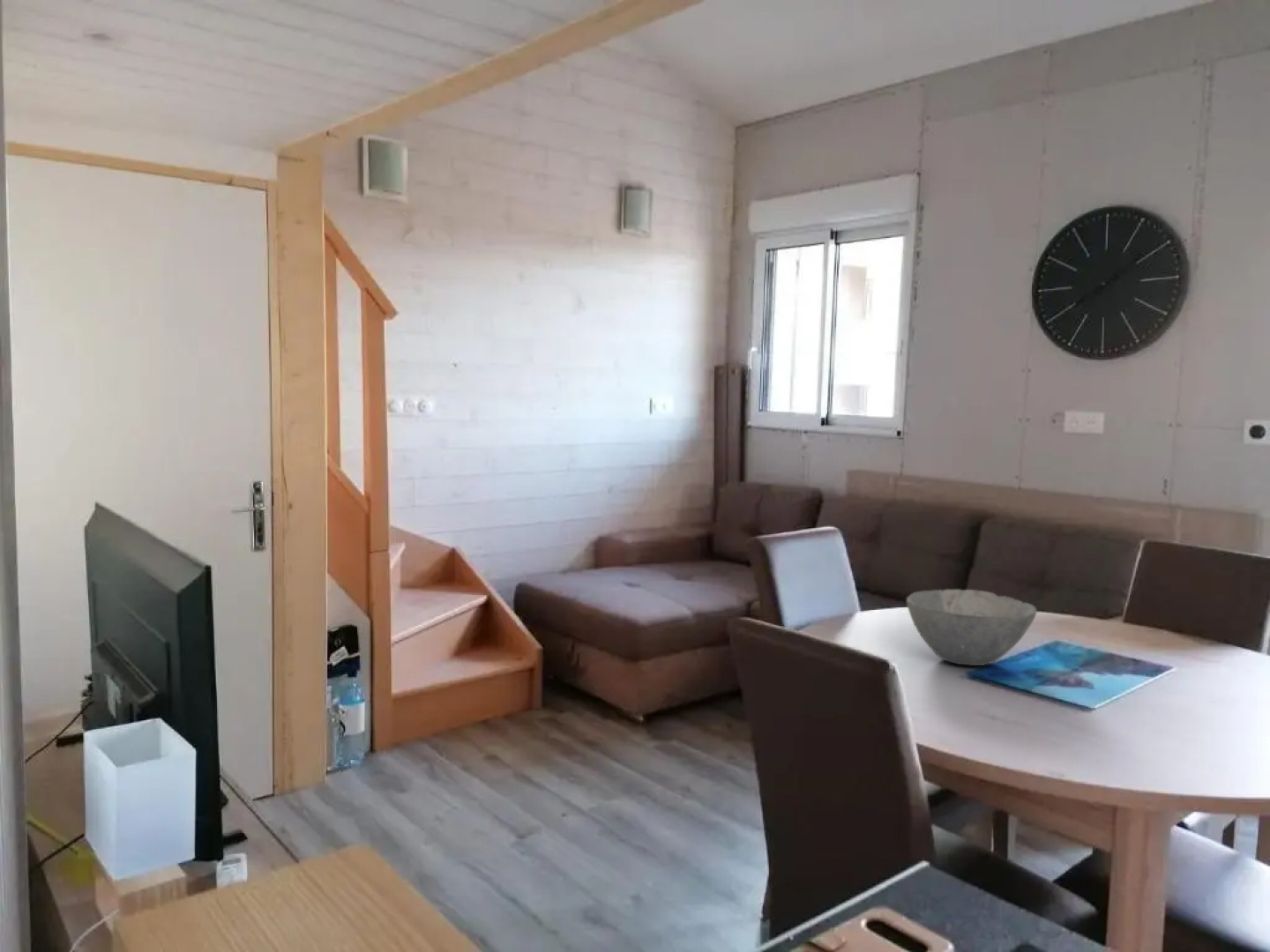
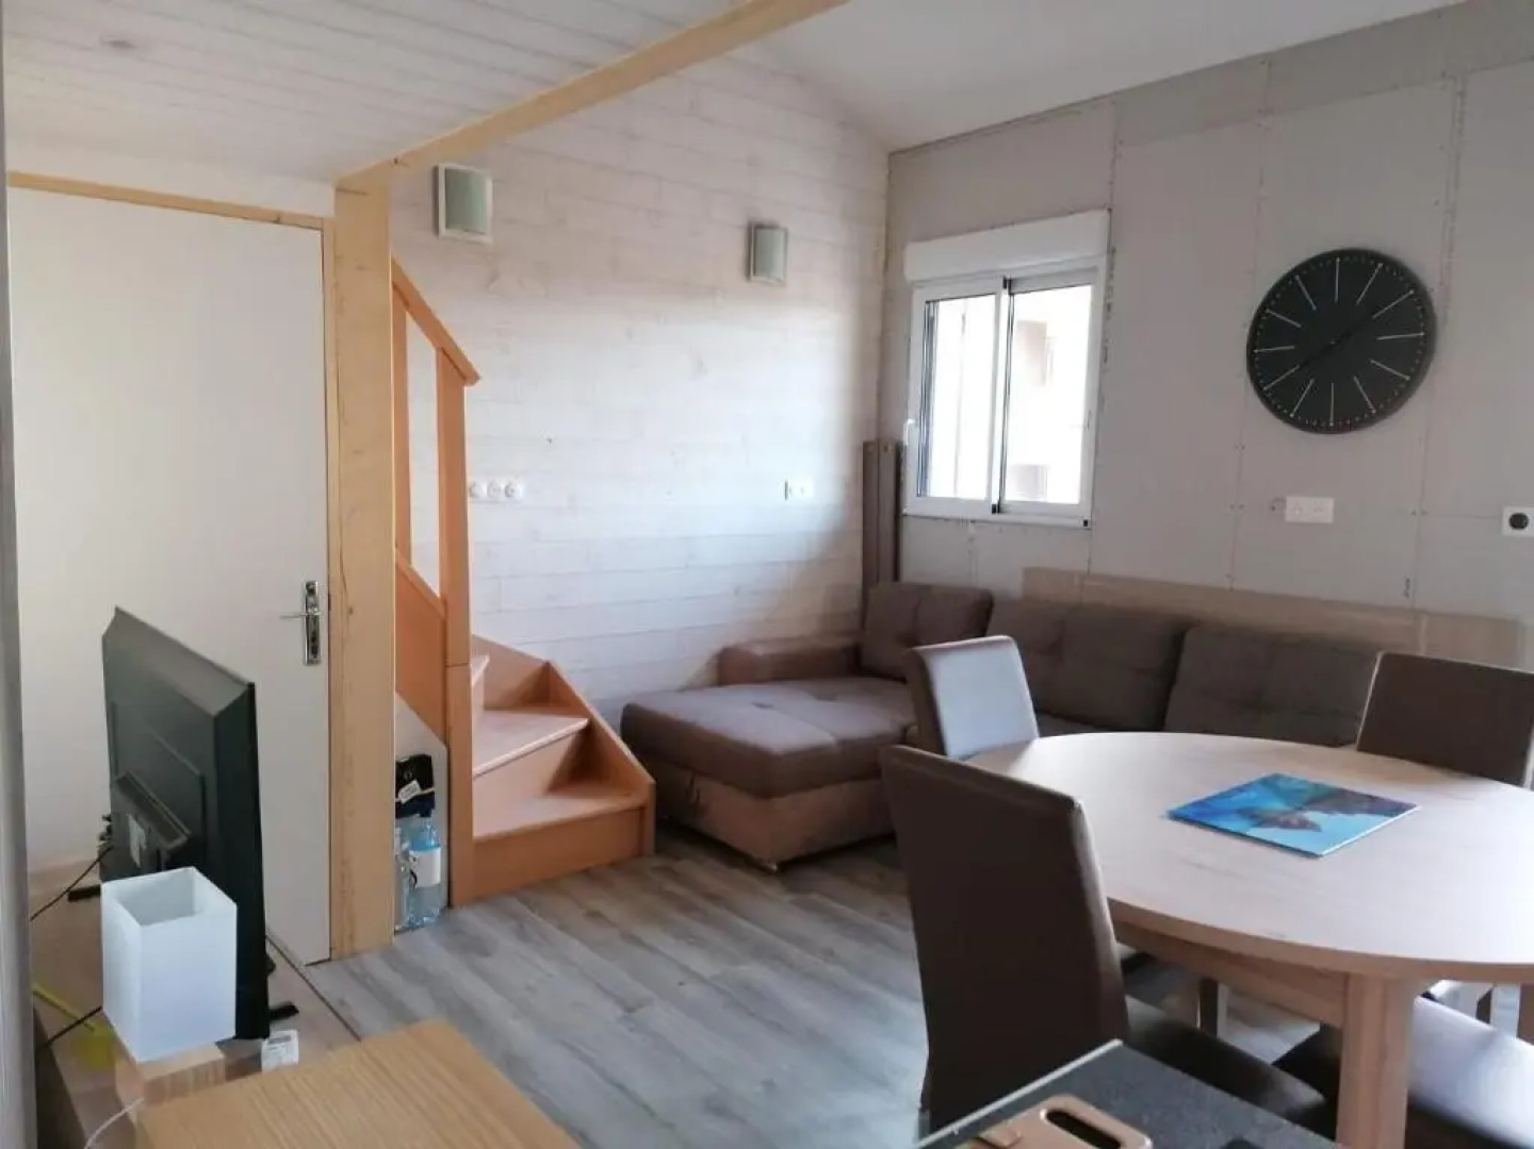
- bowl (968, 631)
